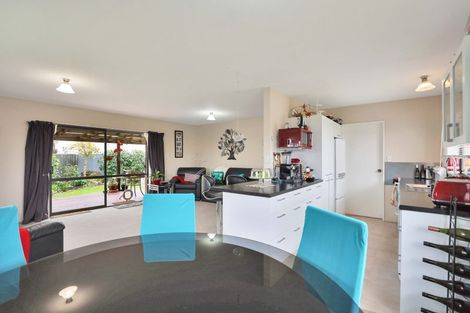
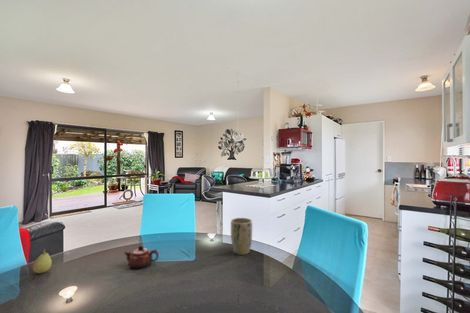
+ plant pot (241, 236)
+ fruit (42, 260)
+ teapot (141, 255)
